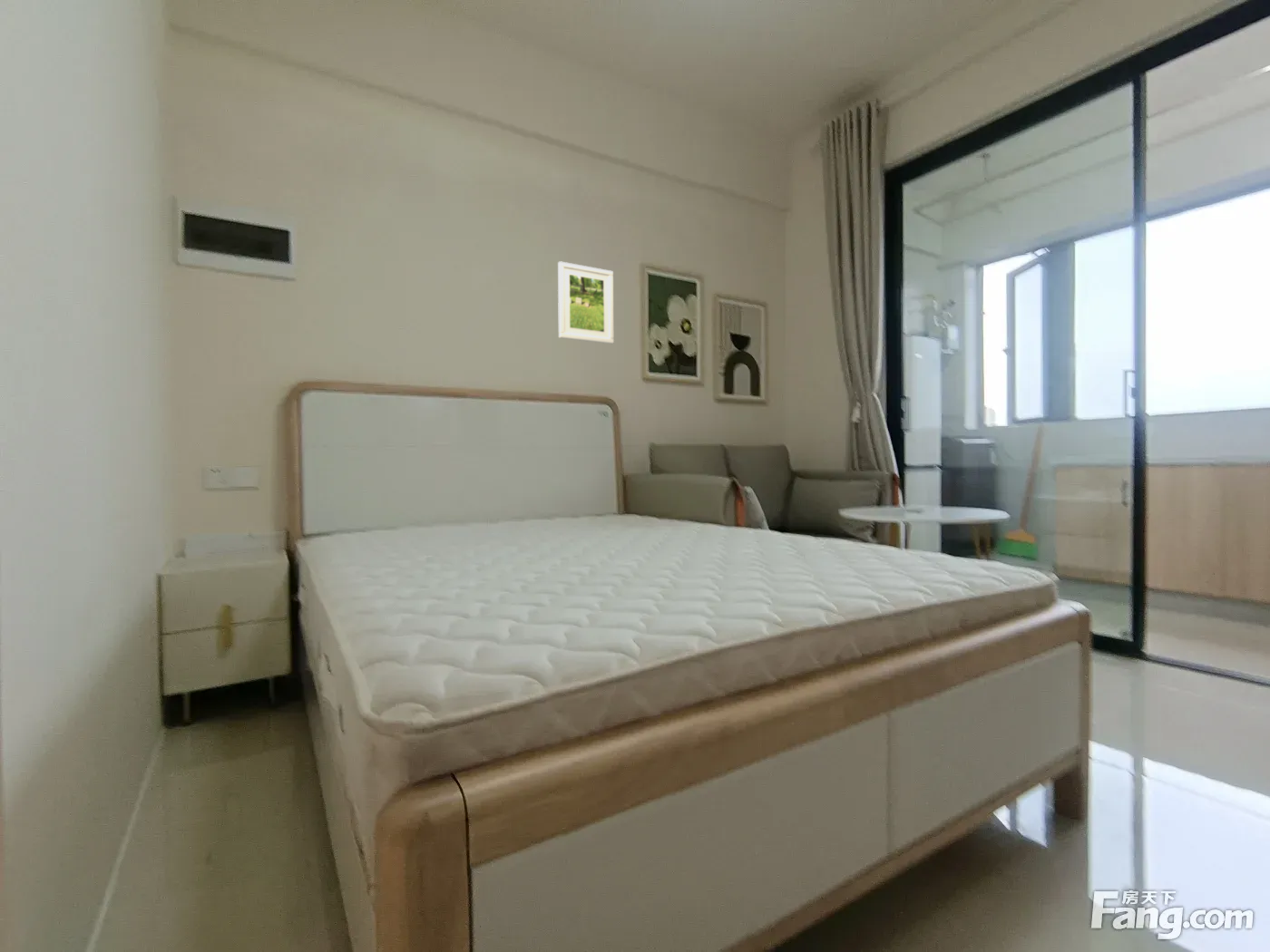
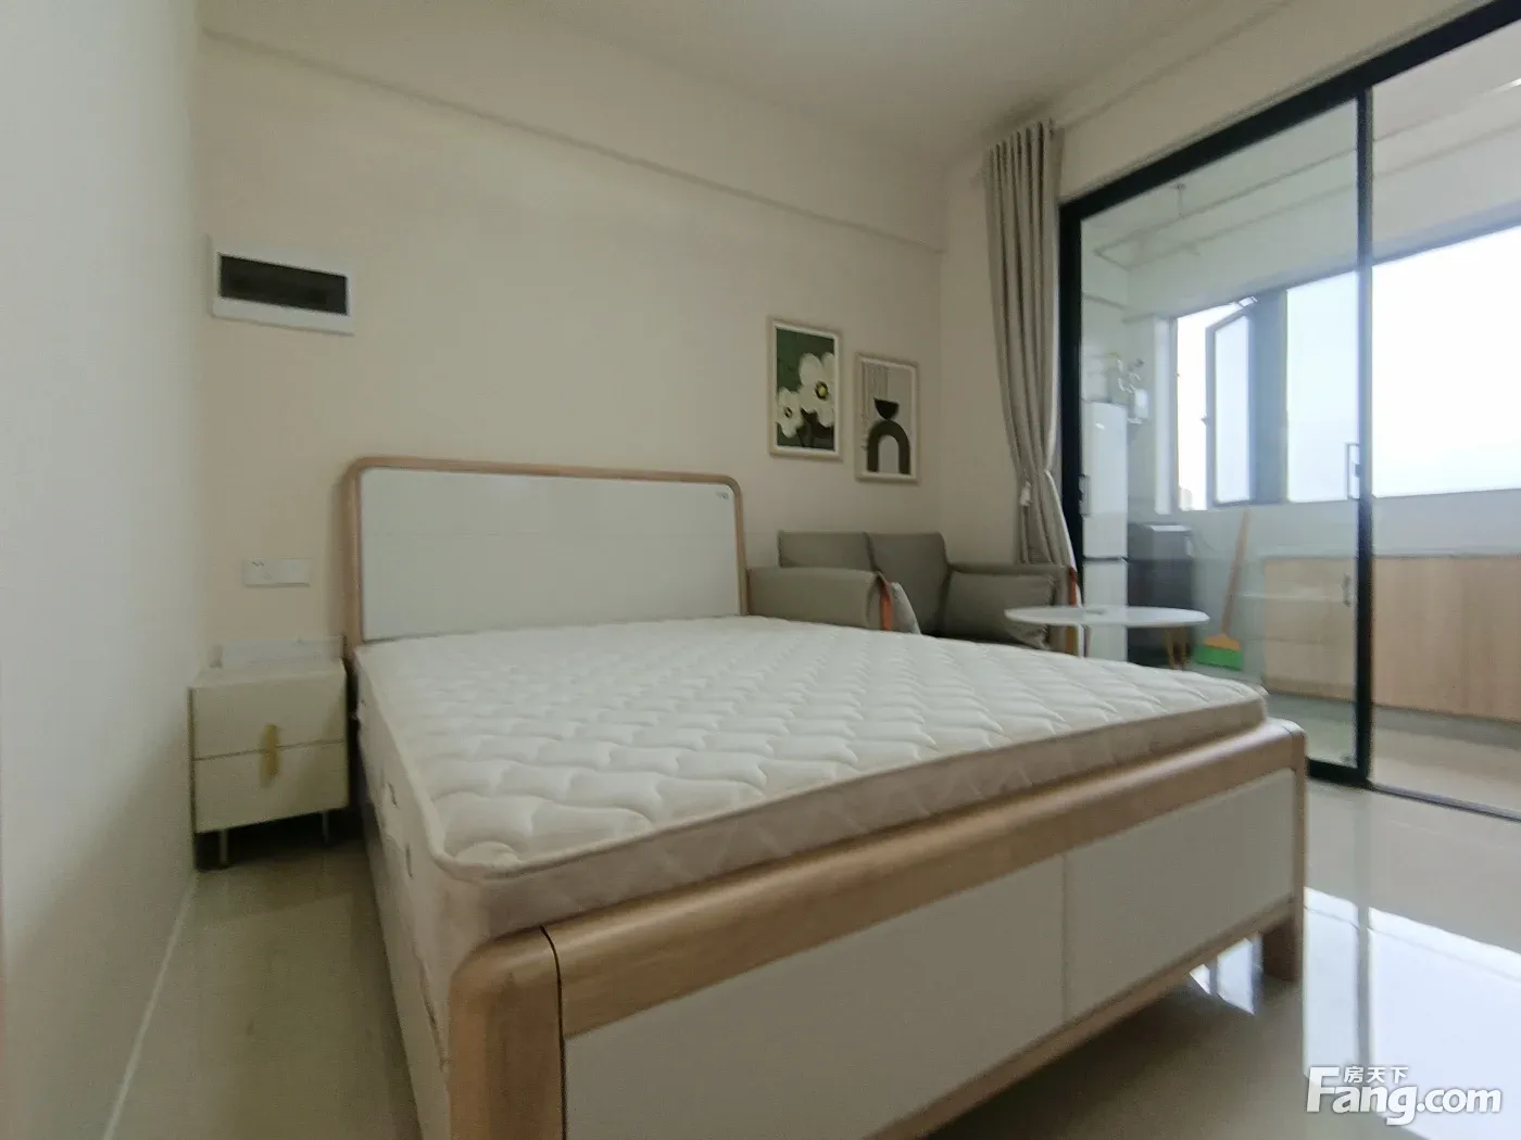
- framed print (586, 304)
